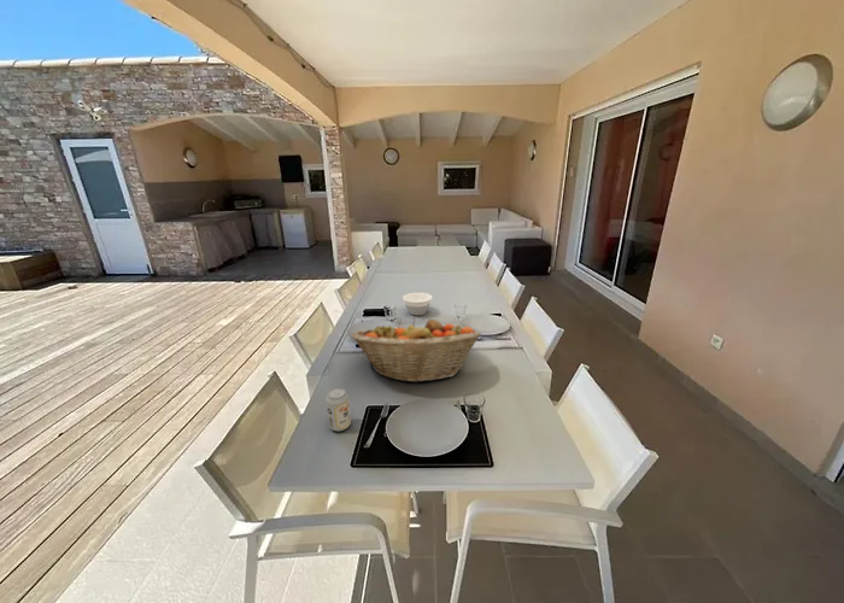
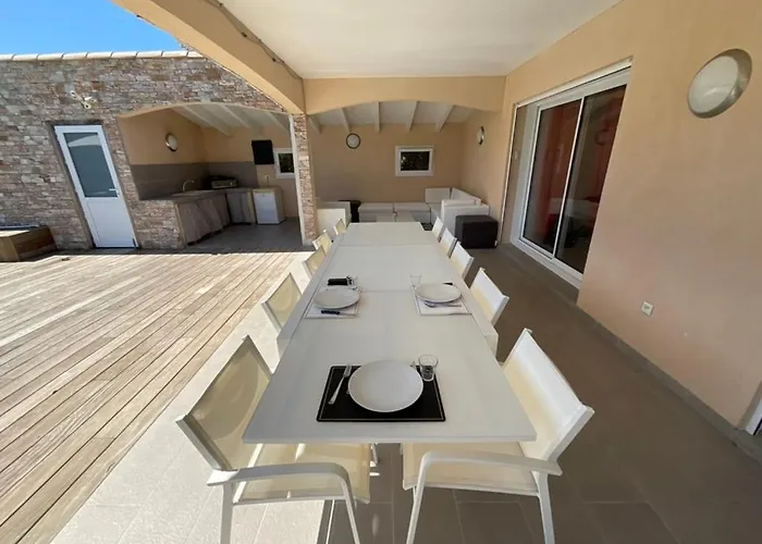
- bowl (417, 304)
- beverage can (338, 409)
- fruit basket (415, 343)
